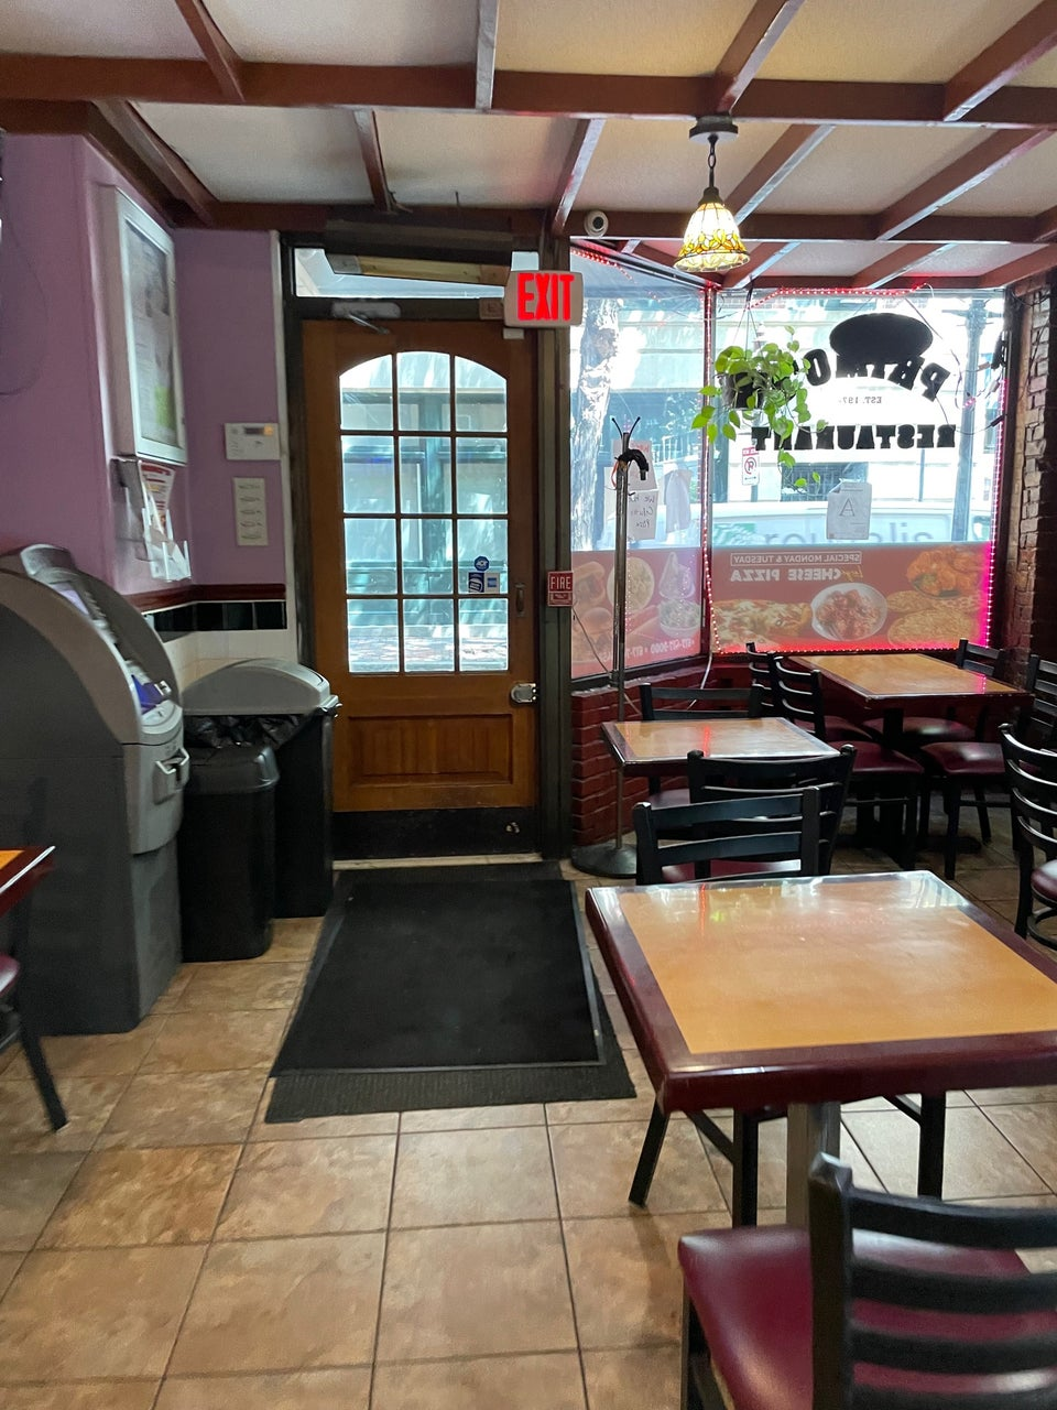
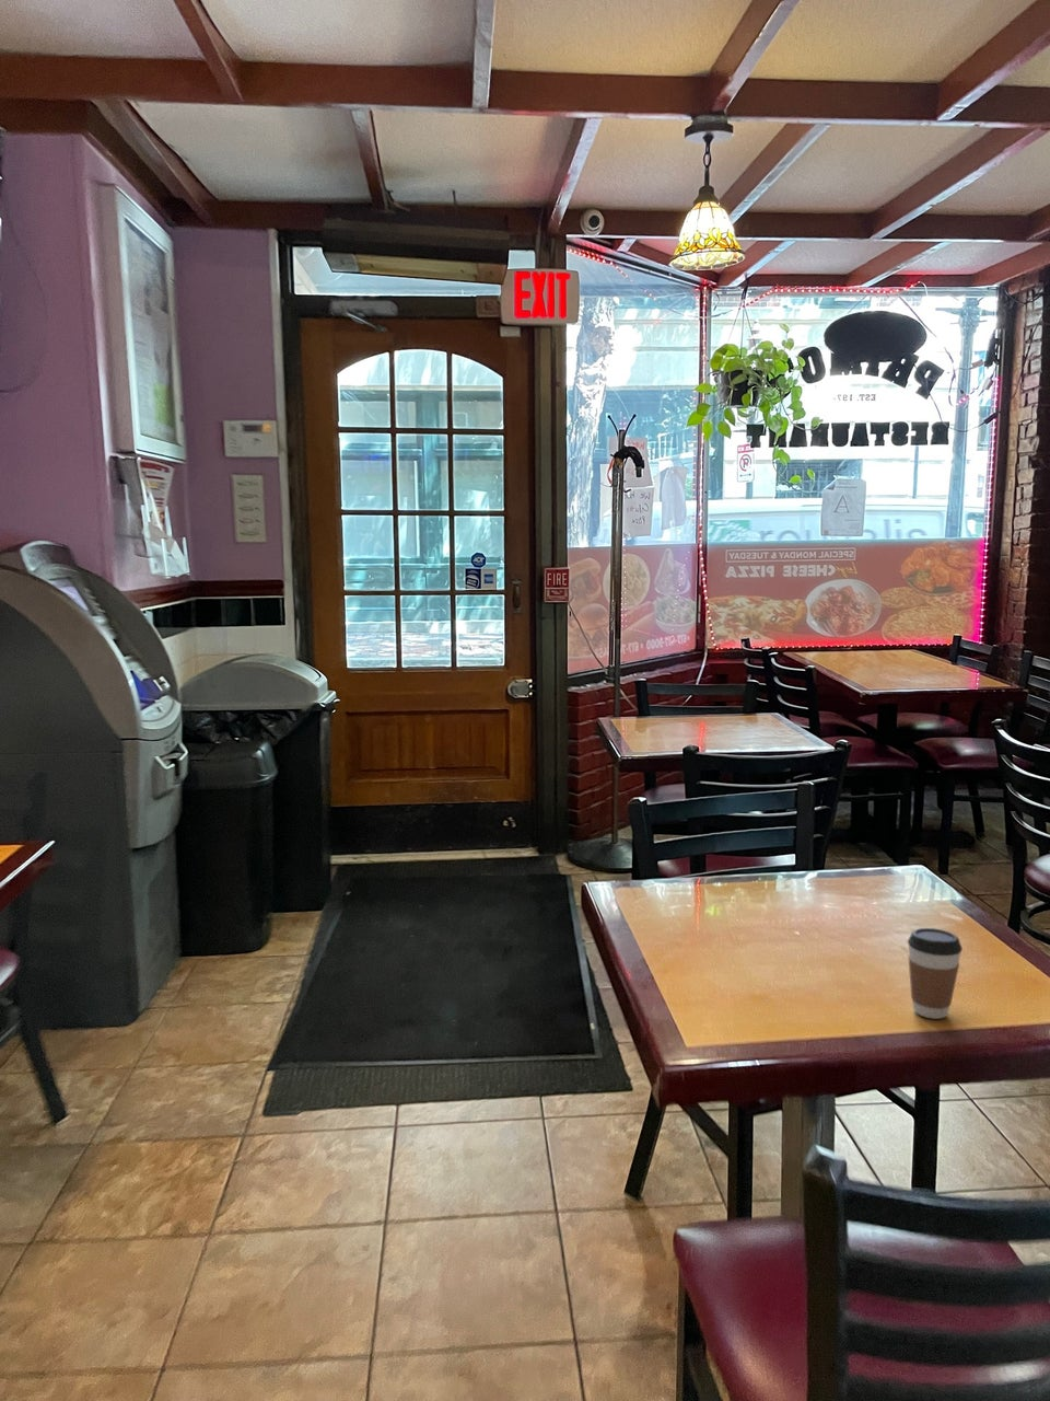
+ coffee cup (932, 973)
